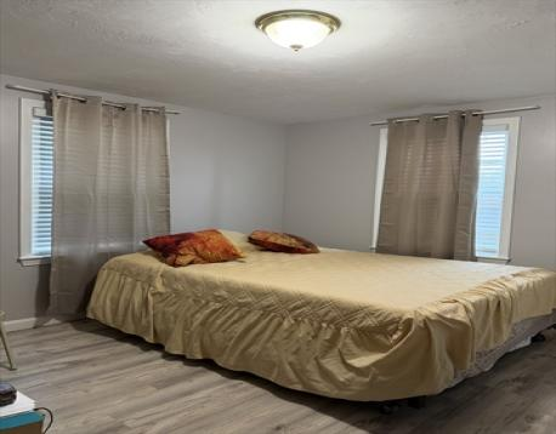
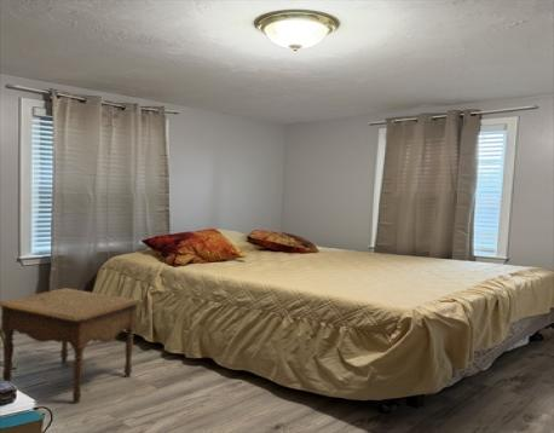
+ side table (70, 340)
